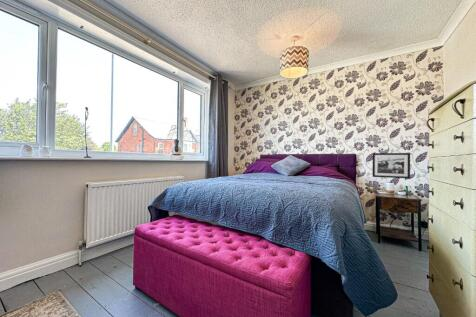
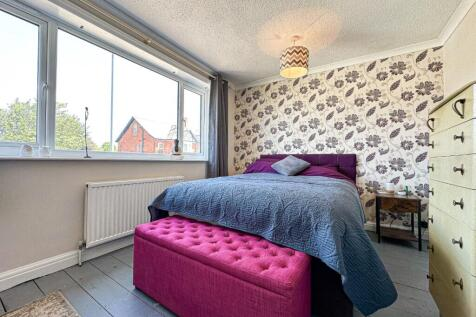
- picture frame (390, 165)
